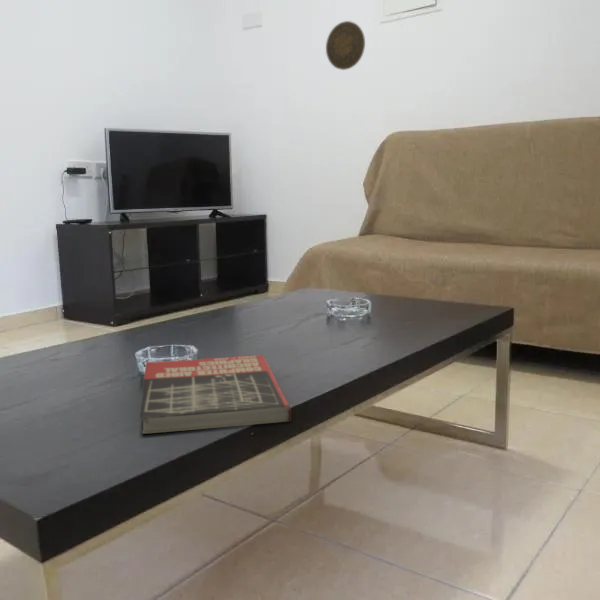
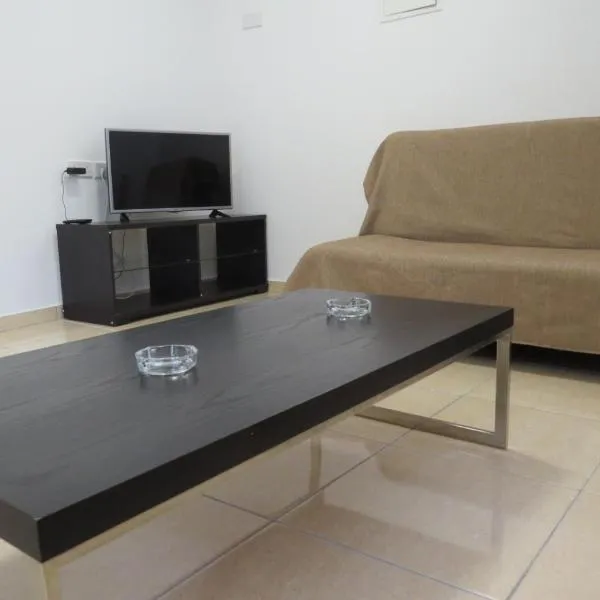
- book (211, 388)
- decorative plate (344, 45)
